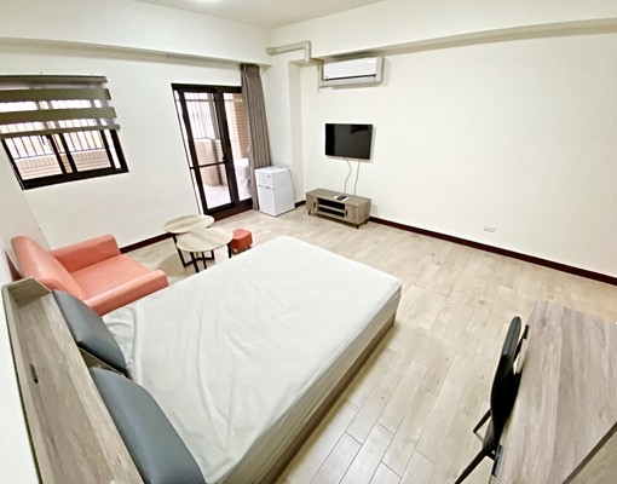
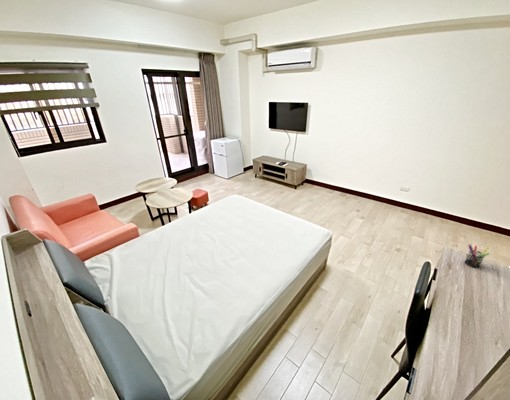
+ pen holder (477, 256)
